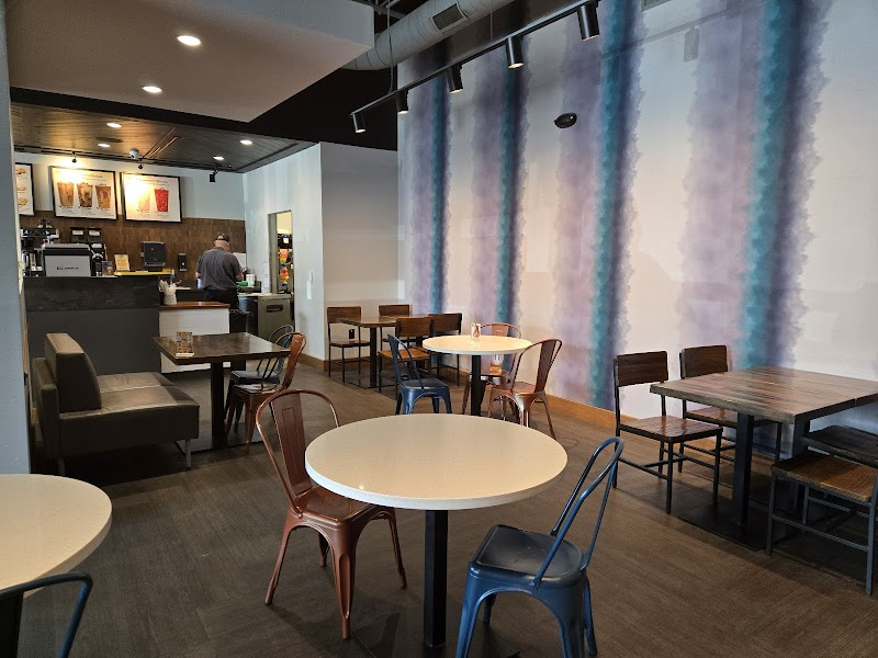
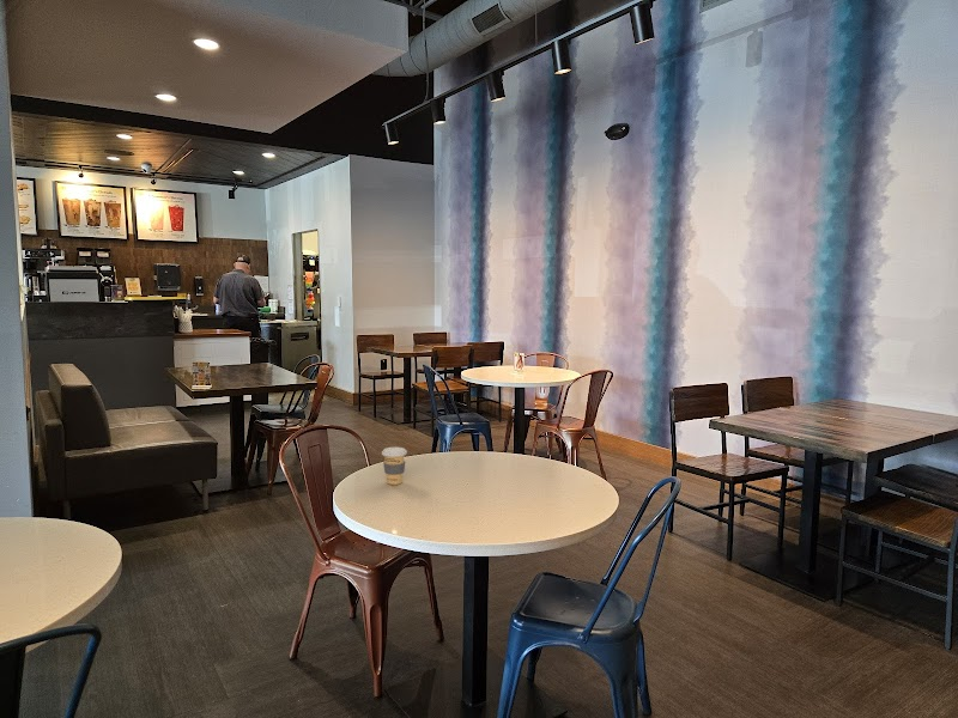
+ coffee cup (394, 466)
